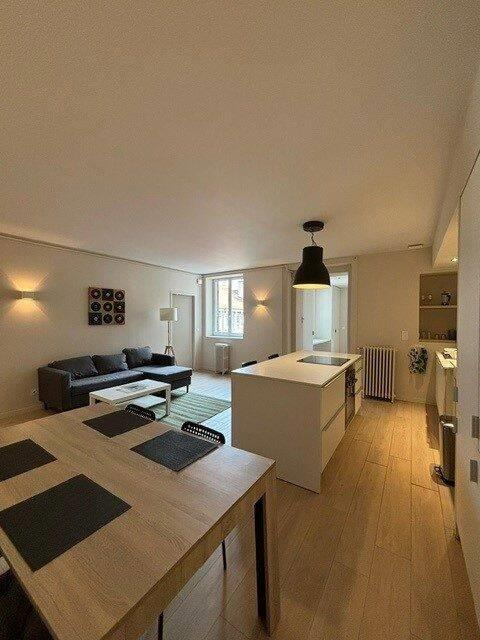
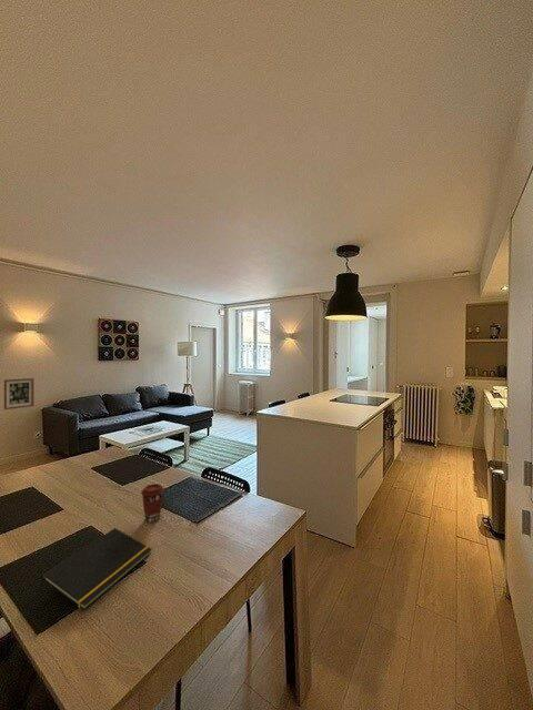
+ wall art (19, 393)
+ coffee cup (152, 503)
+ notepad (101, 562)
